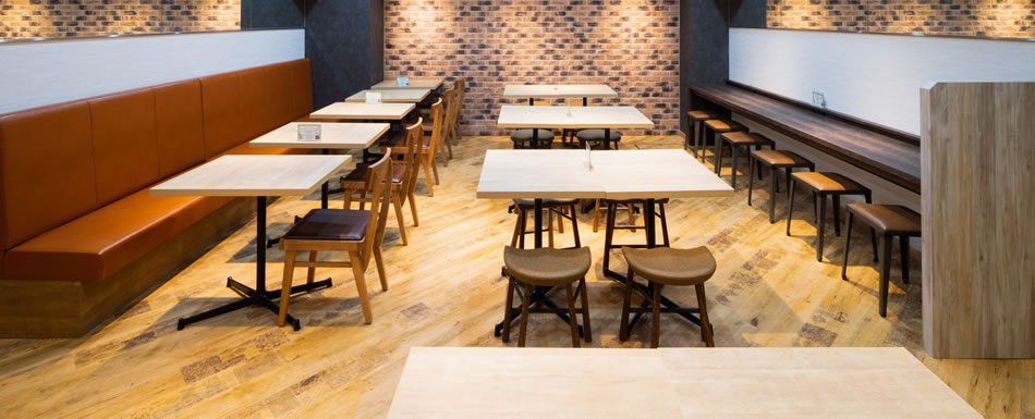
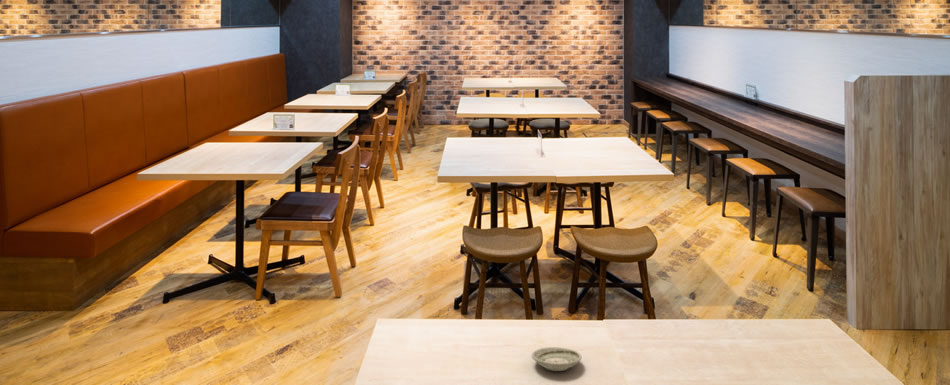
+ saucer (556, 360)
